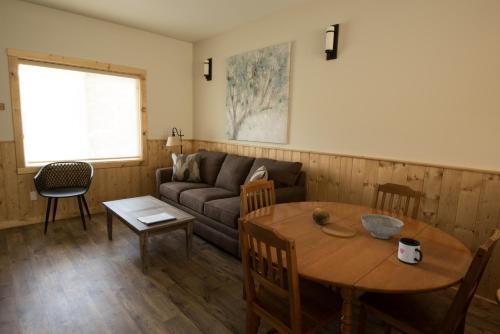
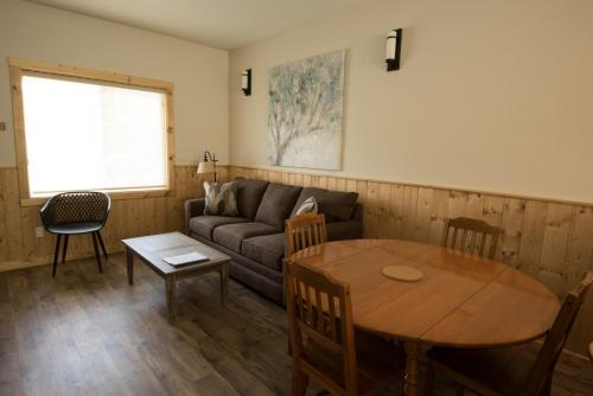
- decorative bowl (381, 227)
- mug (411, 252)
- fruit (320, 215)
